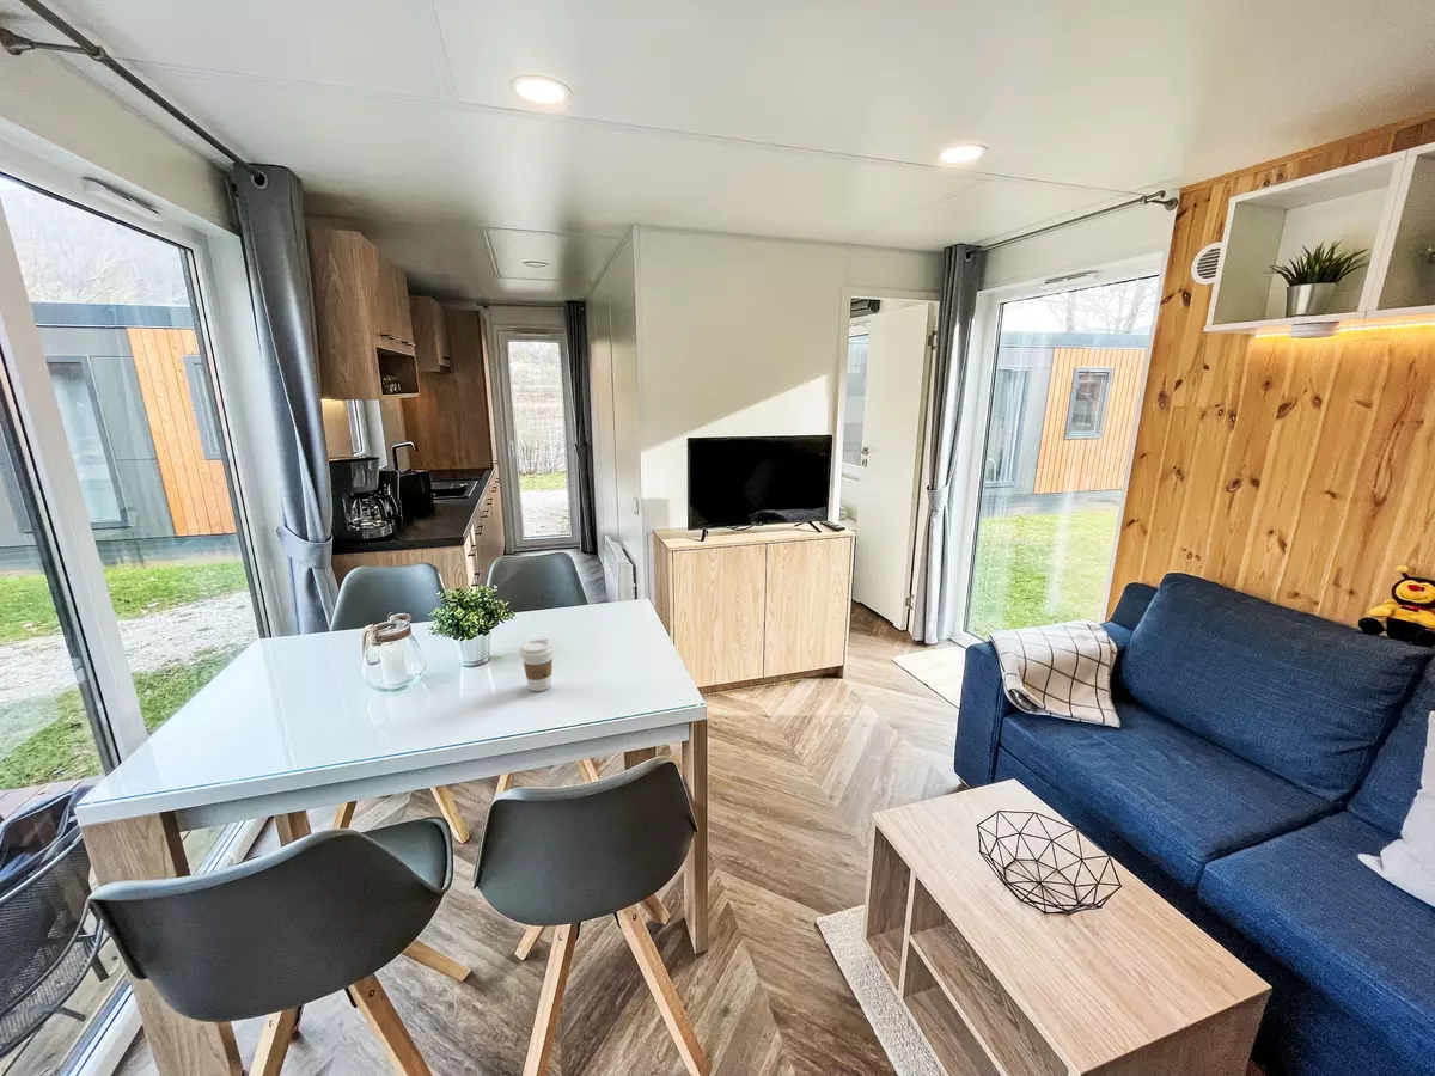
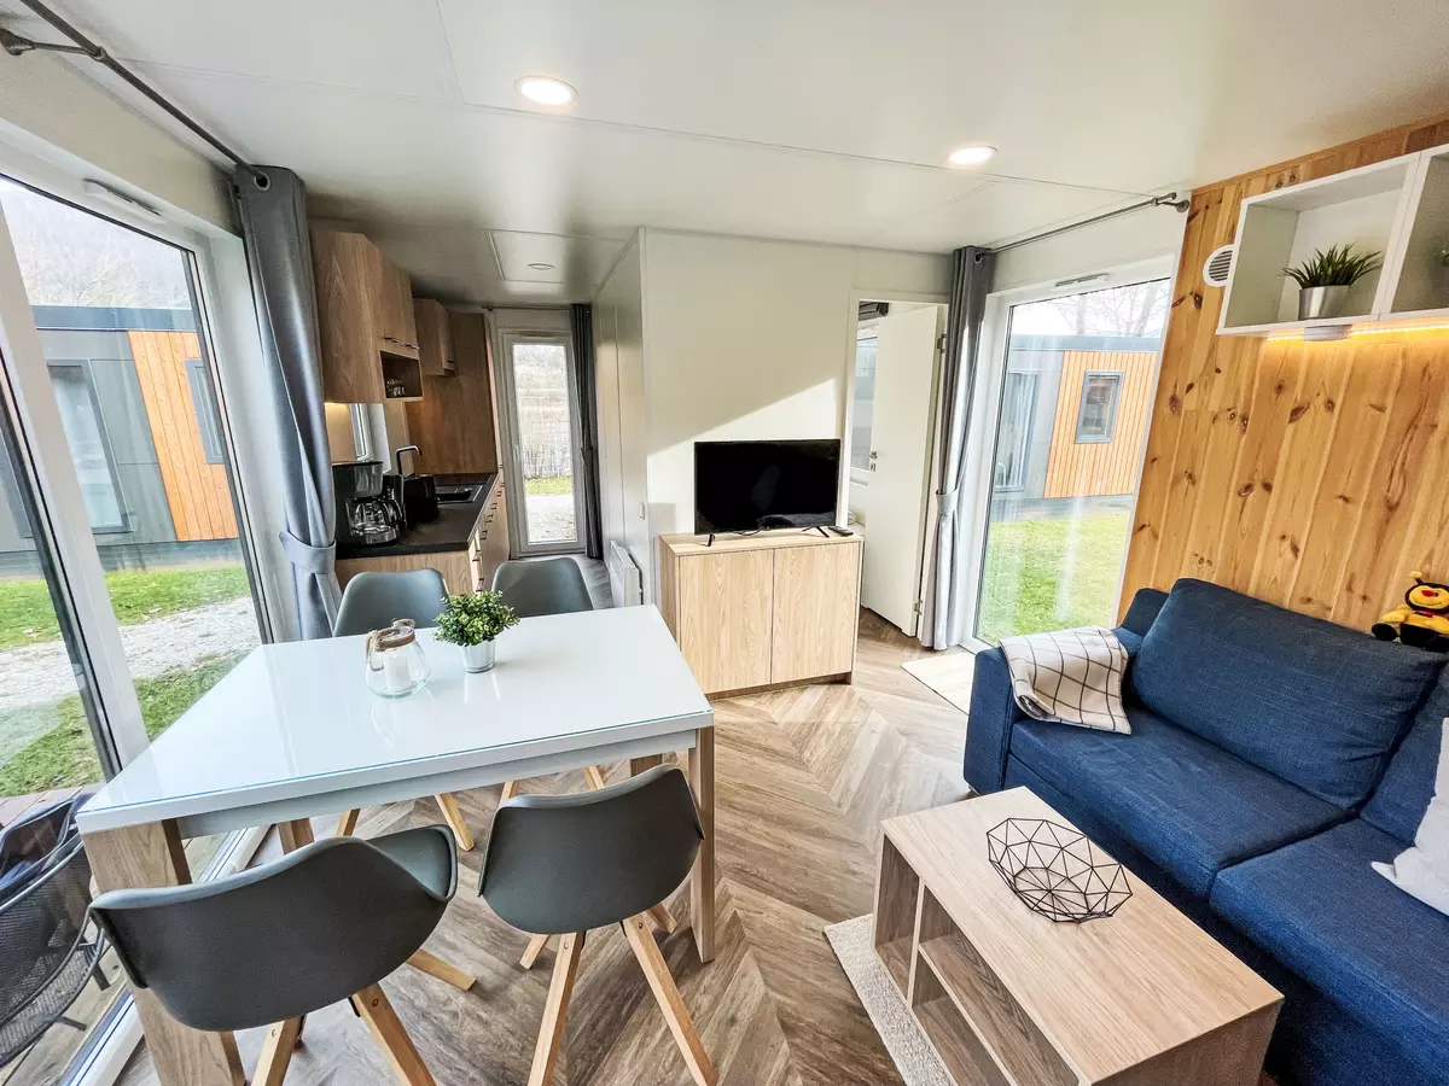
- coffee cup (538, 665)
